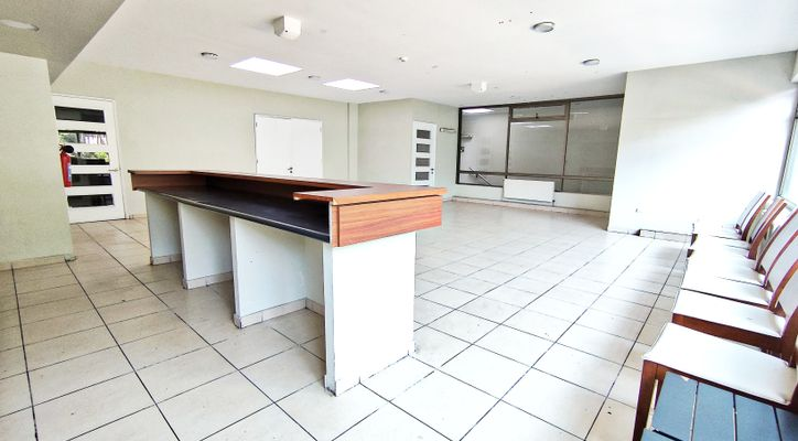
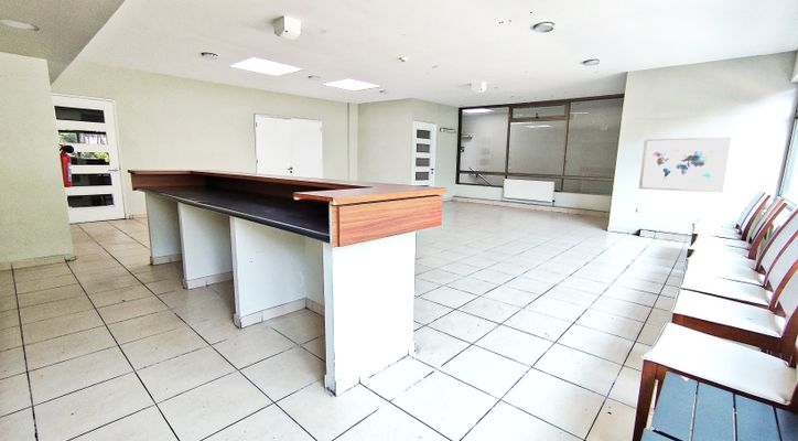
+ wall art (681, 164)
